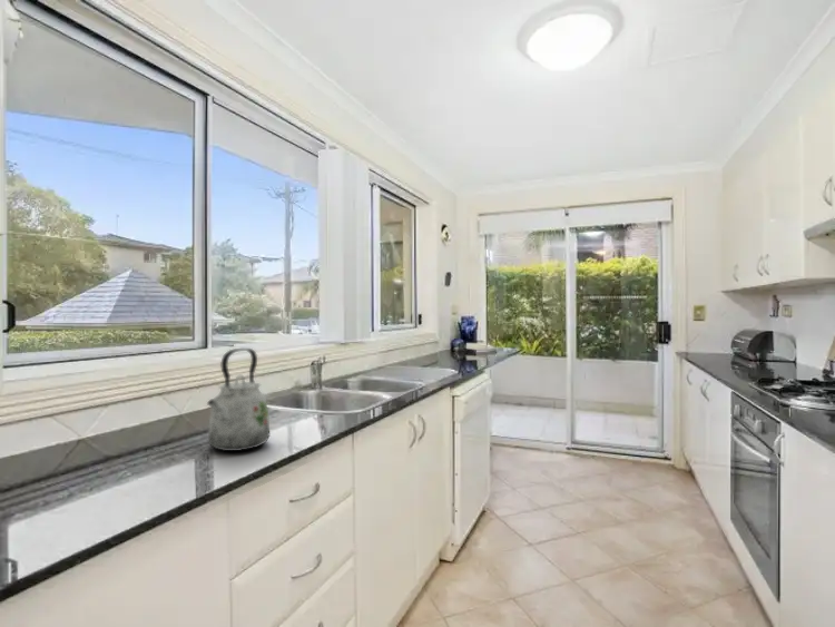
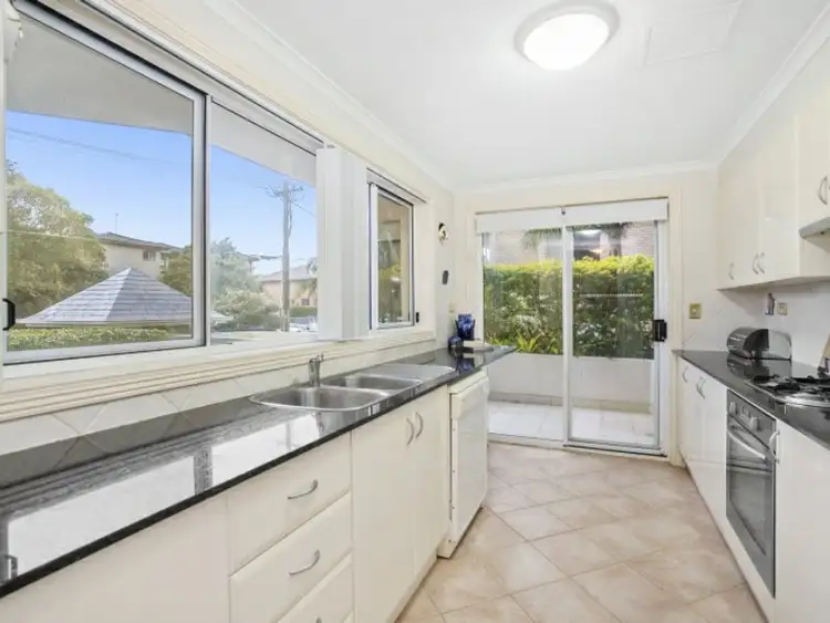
- kettle (233, 399)
